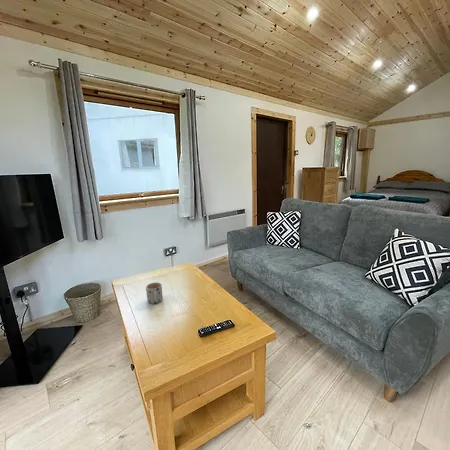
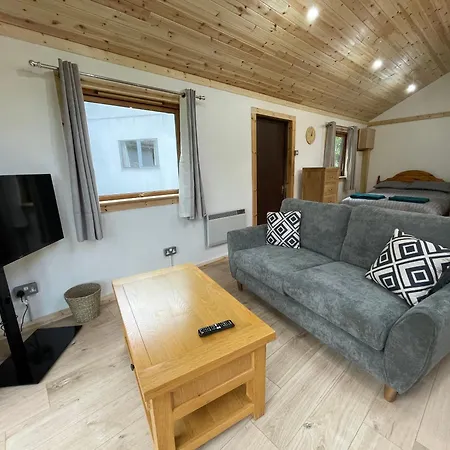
- mug (154, 294)
